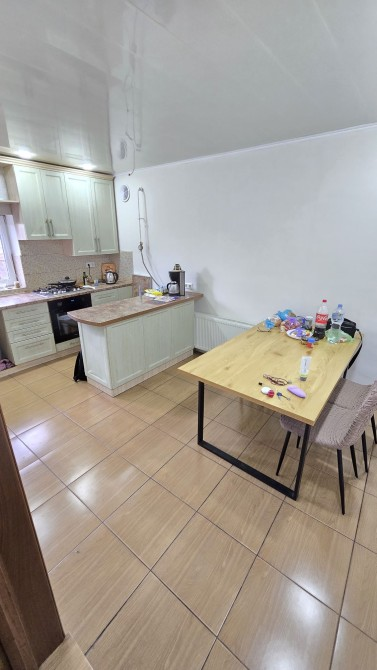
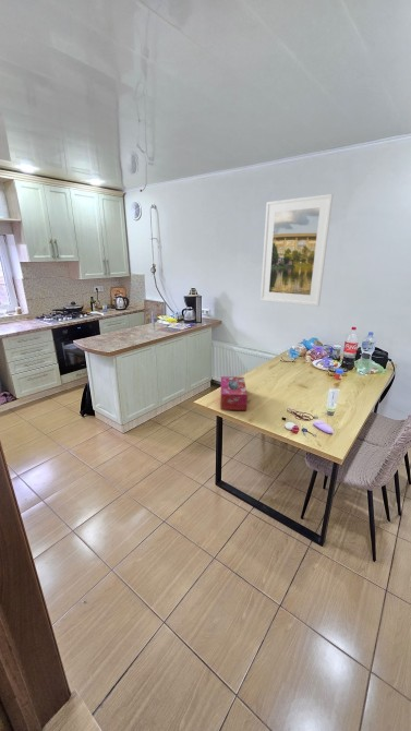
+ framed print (292, 253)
+ tissue box (232, 392)
